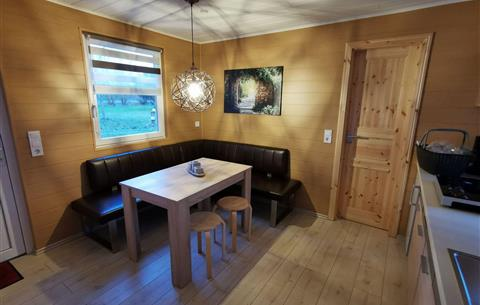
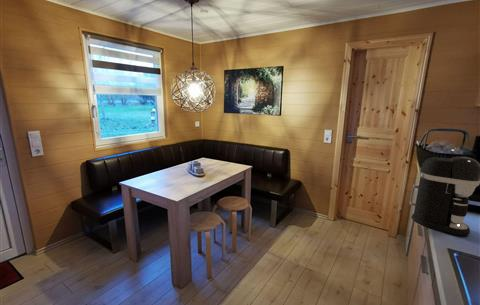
+ coffee maker (445, 191)
